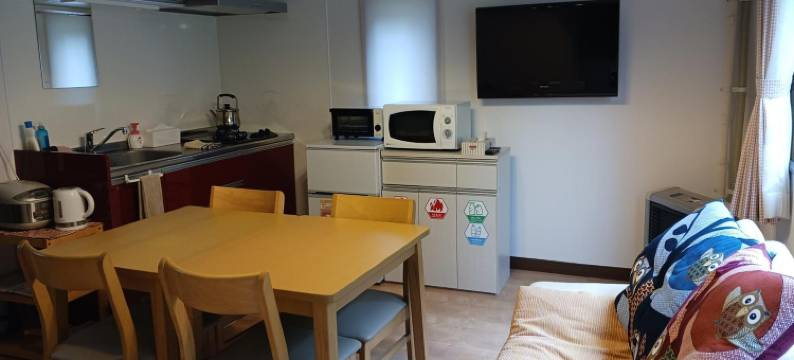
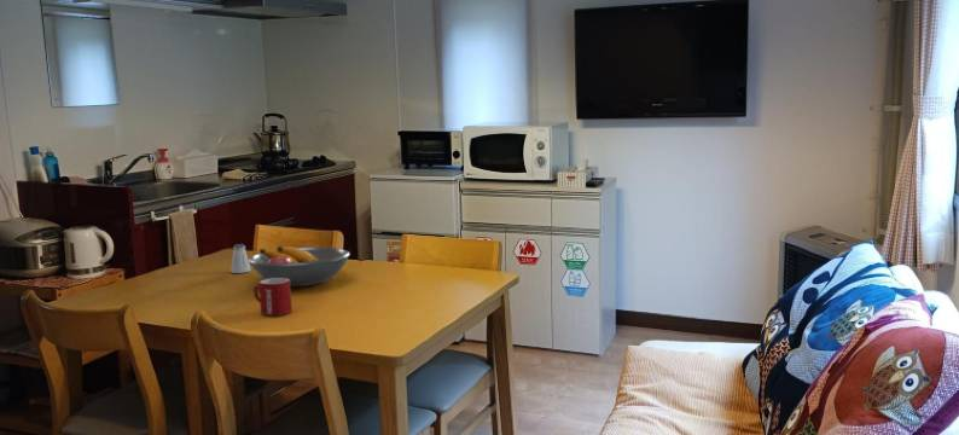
+ saltshaker (239, 257)
+ mug (271, 296)
+ fruit bowl (300, 265)
